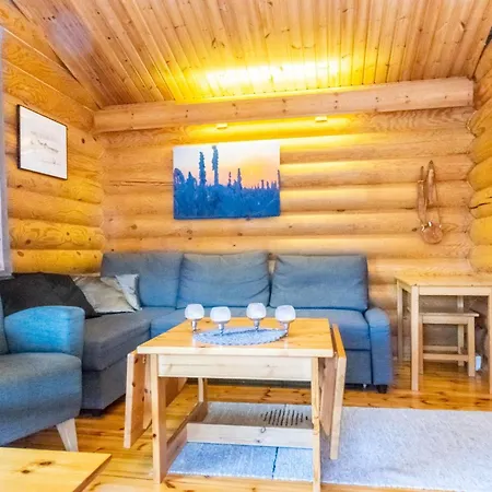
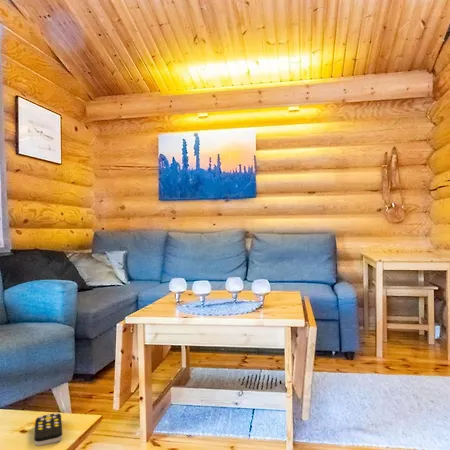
+ remote control (48, 428)
